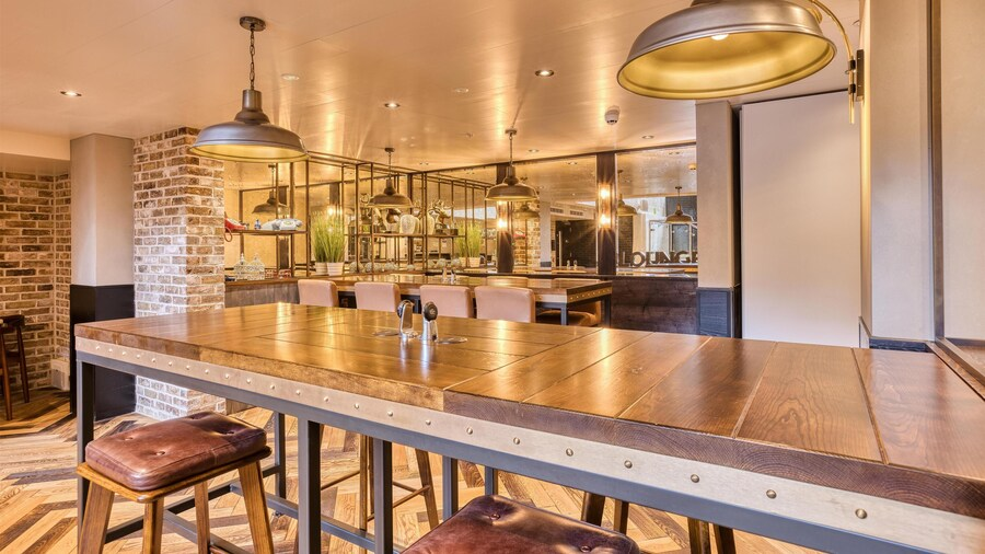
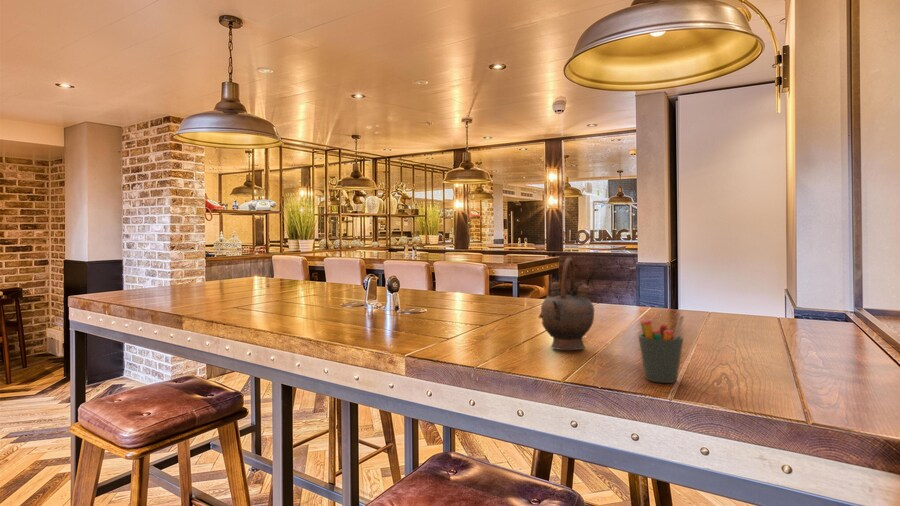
+ teapot (564, 303)
+ pen holder (660, 346)
